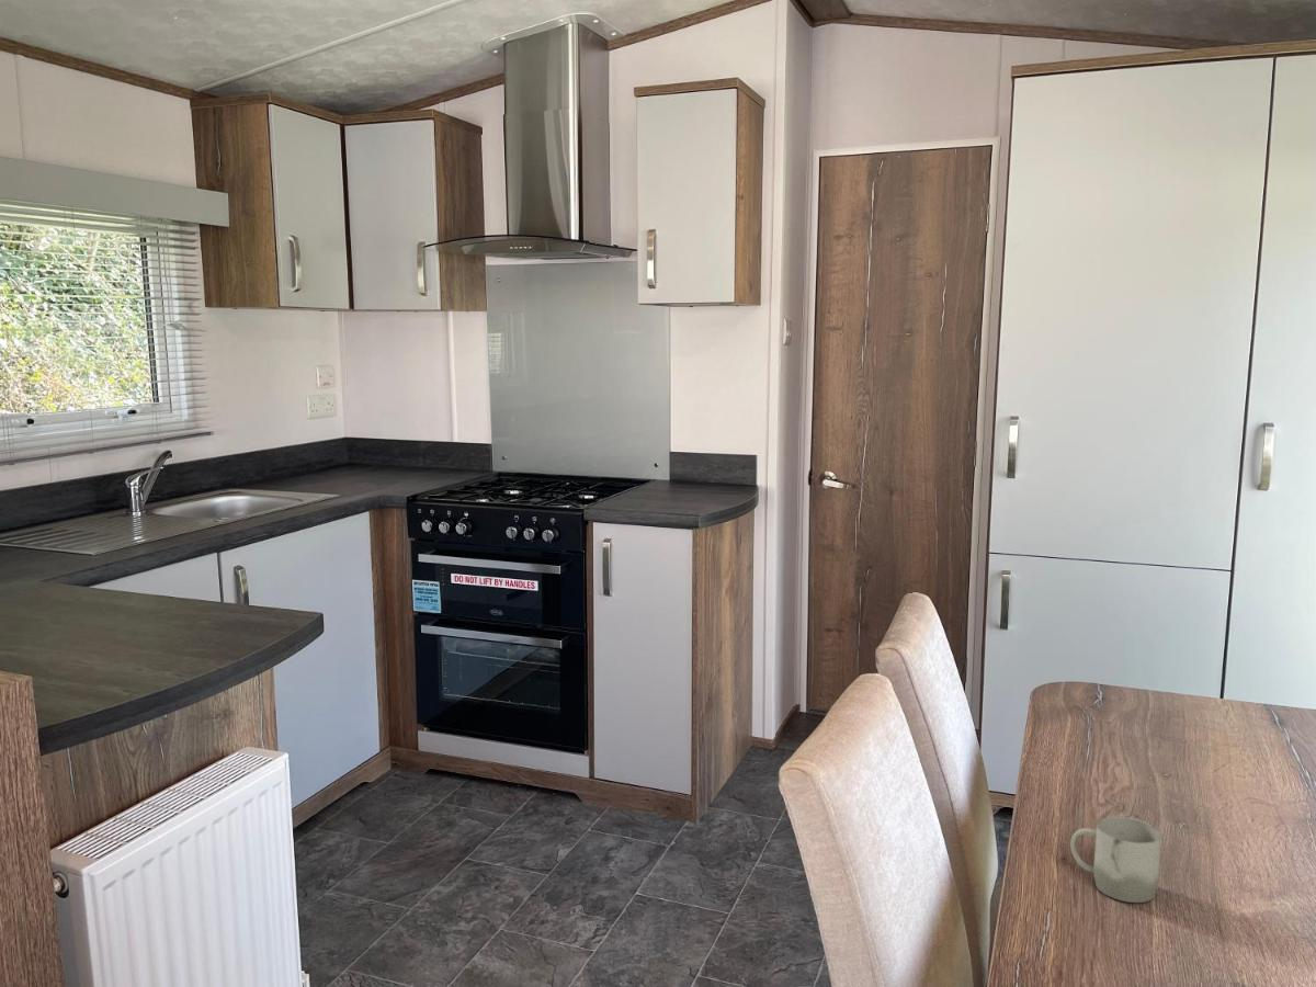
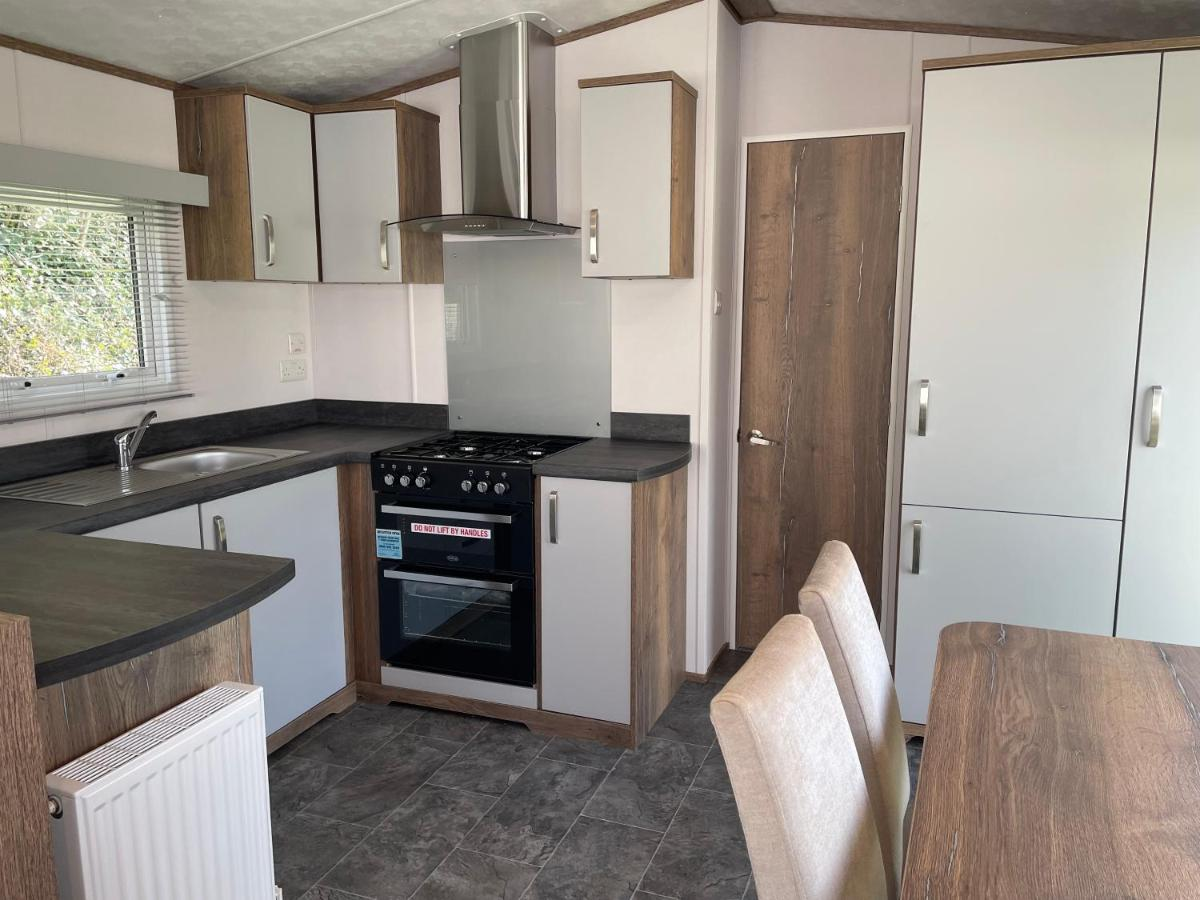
- cup (1113, 854)
